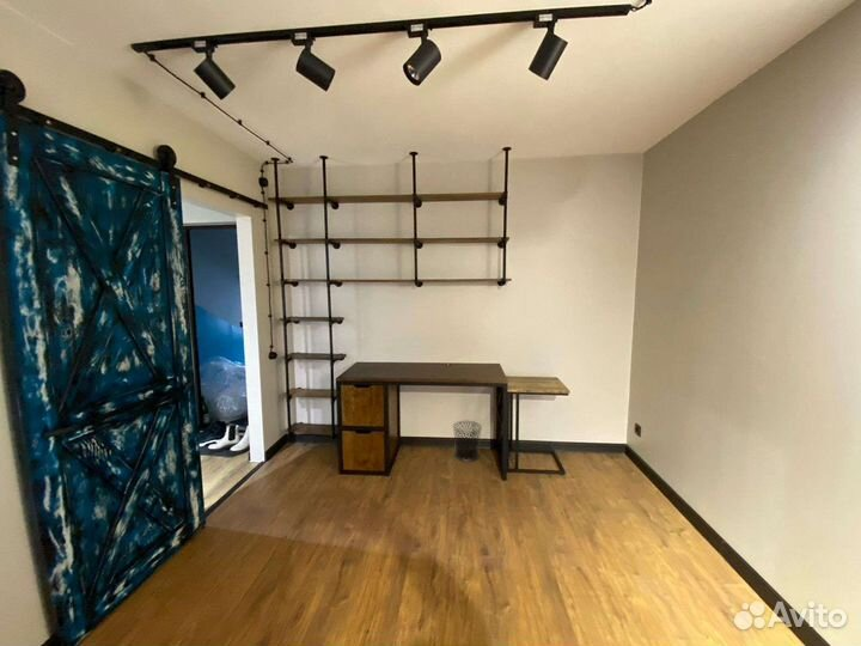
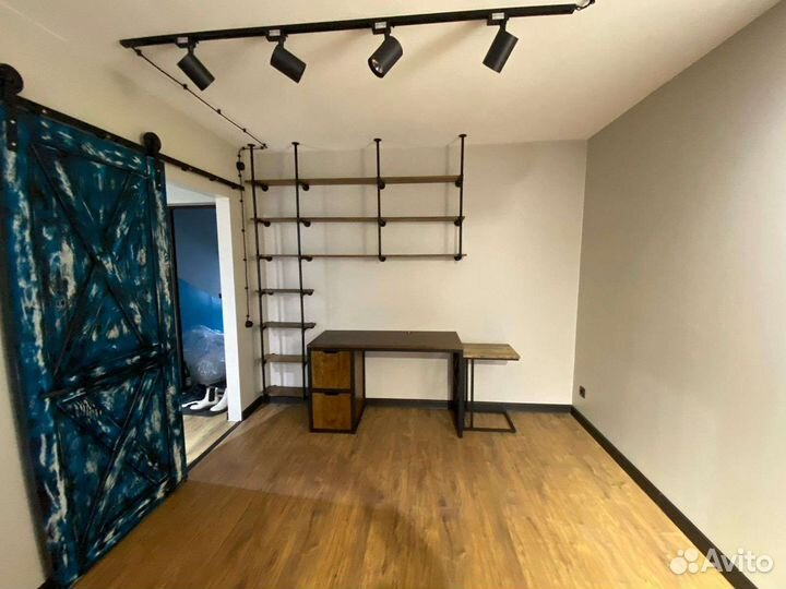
- waste bin (466, 440)
